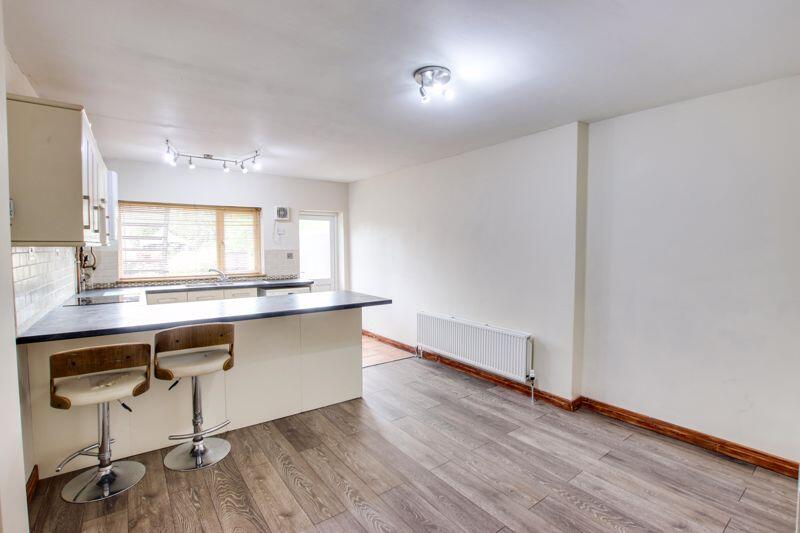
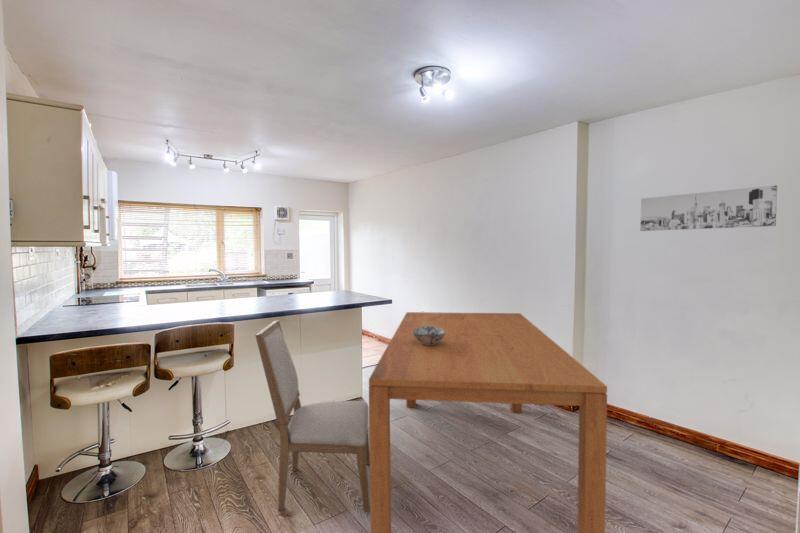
+ chair (318, 406)
+ wall art (701, 210)
+ dining table (469, 398)
+ decorative bowl (429, 336)
